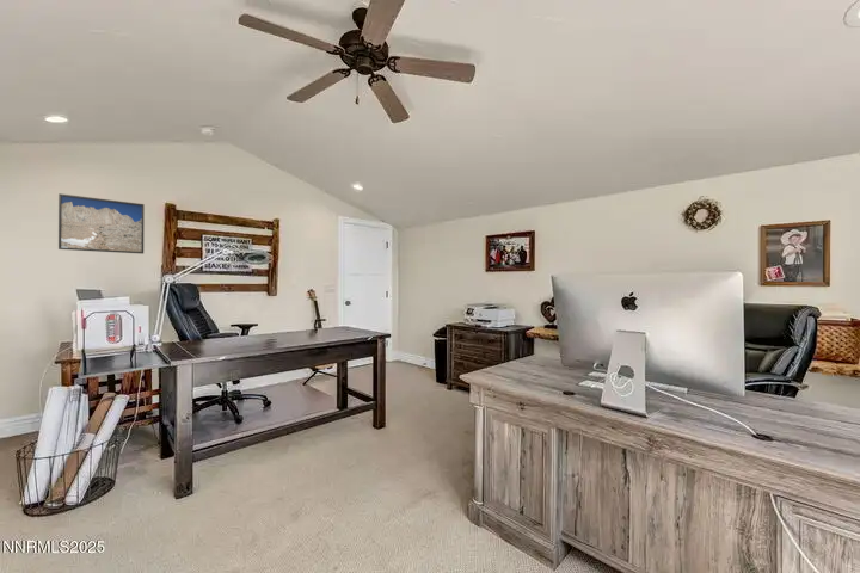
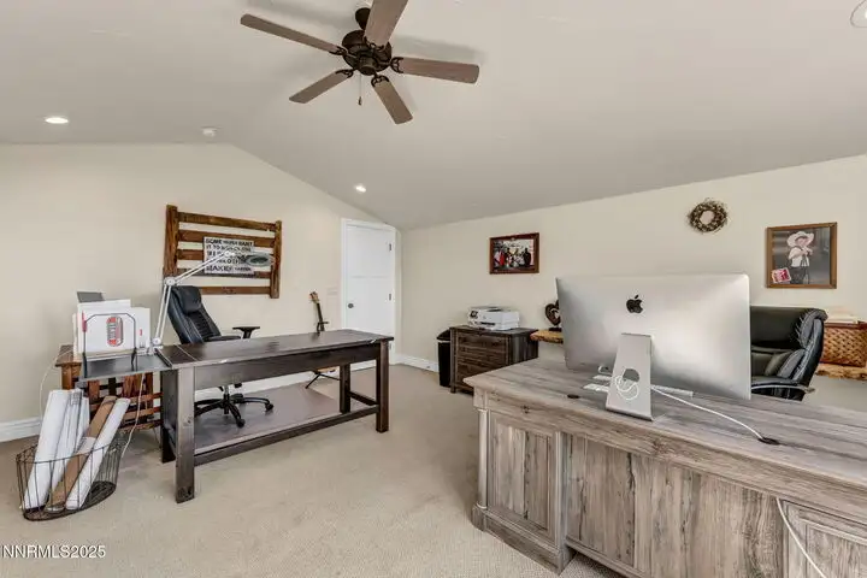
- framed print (103, 224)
